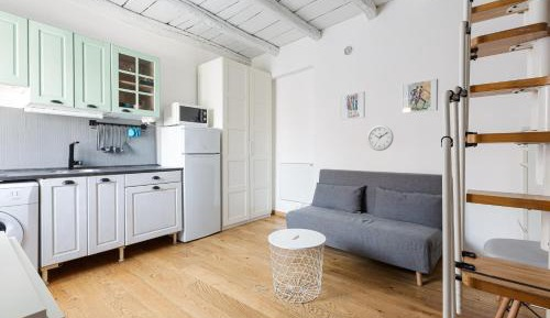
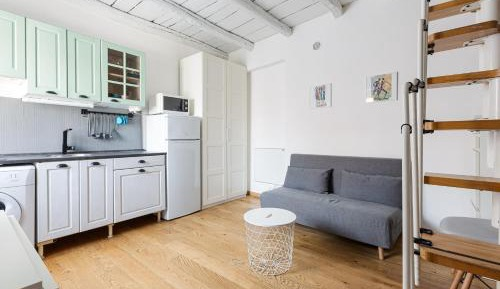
- wall clock (380, 138)
